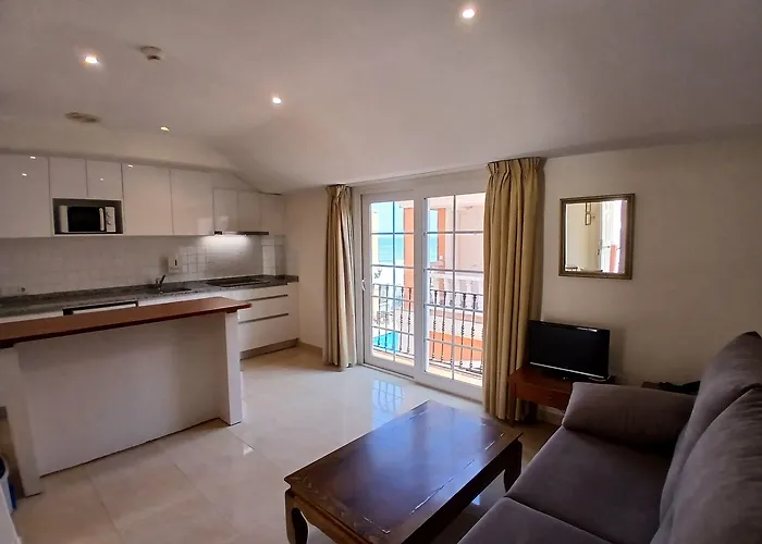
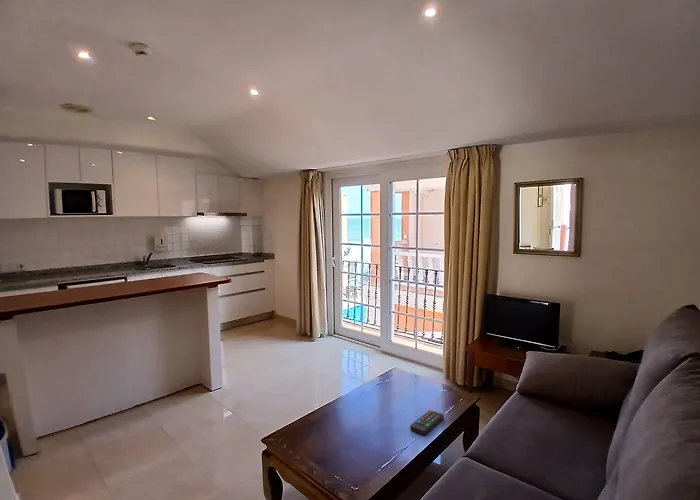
+ remote control (427, 421)
